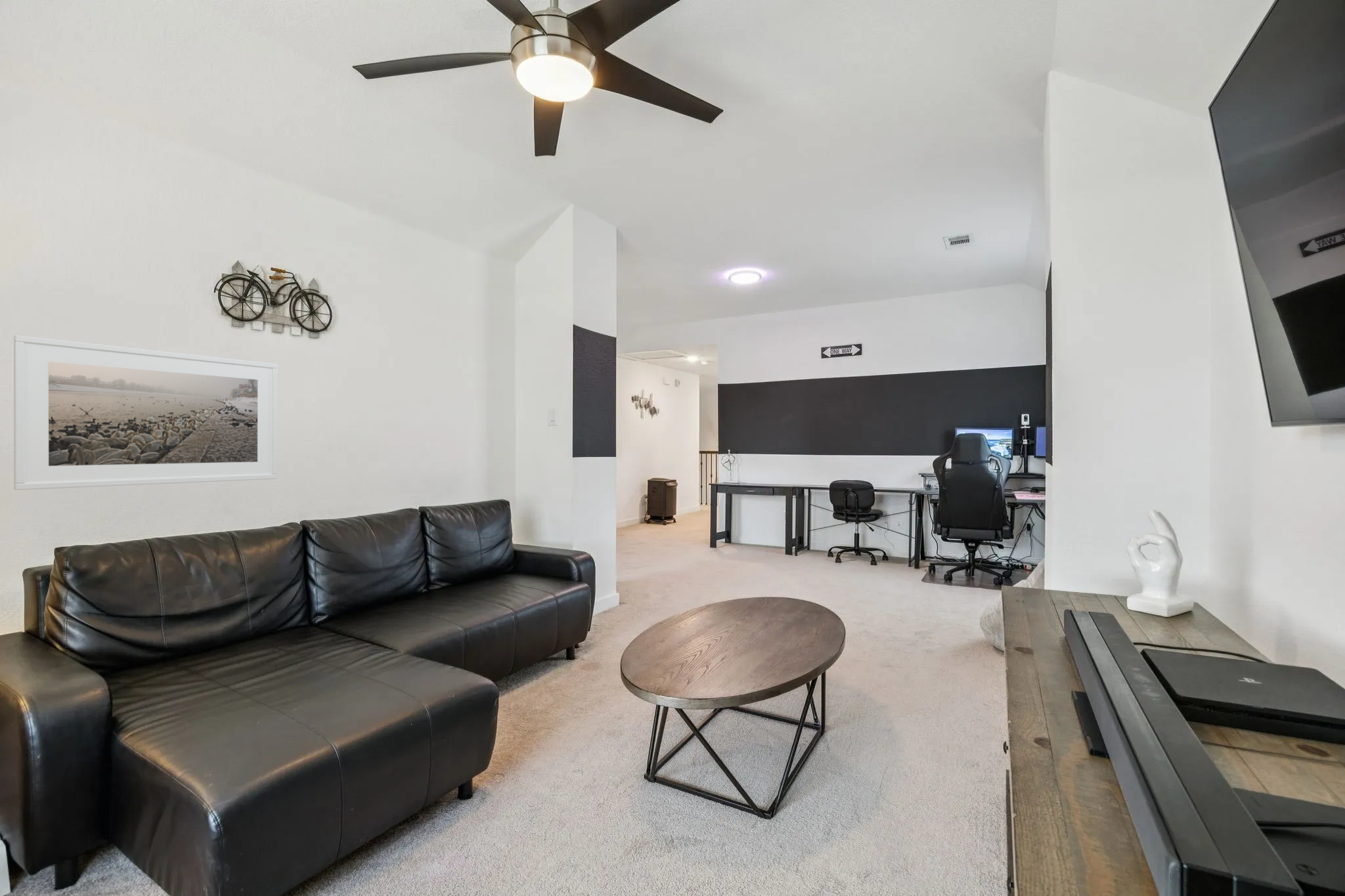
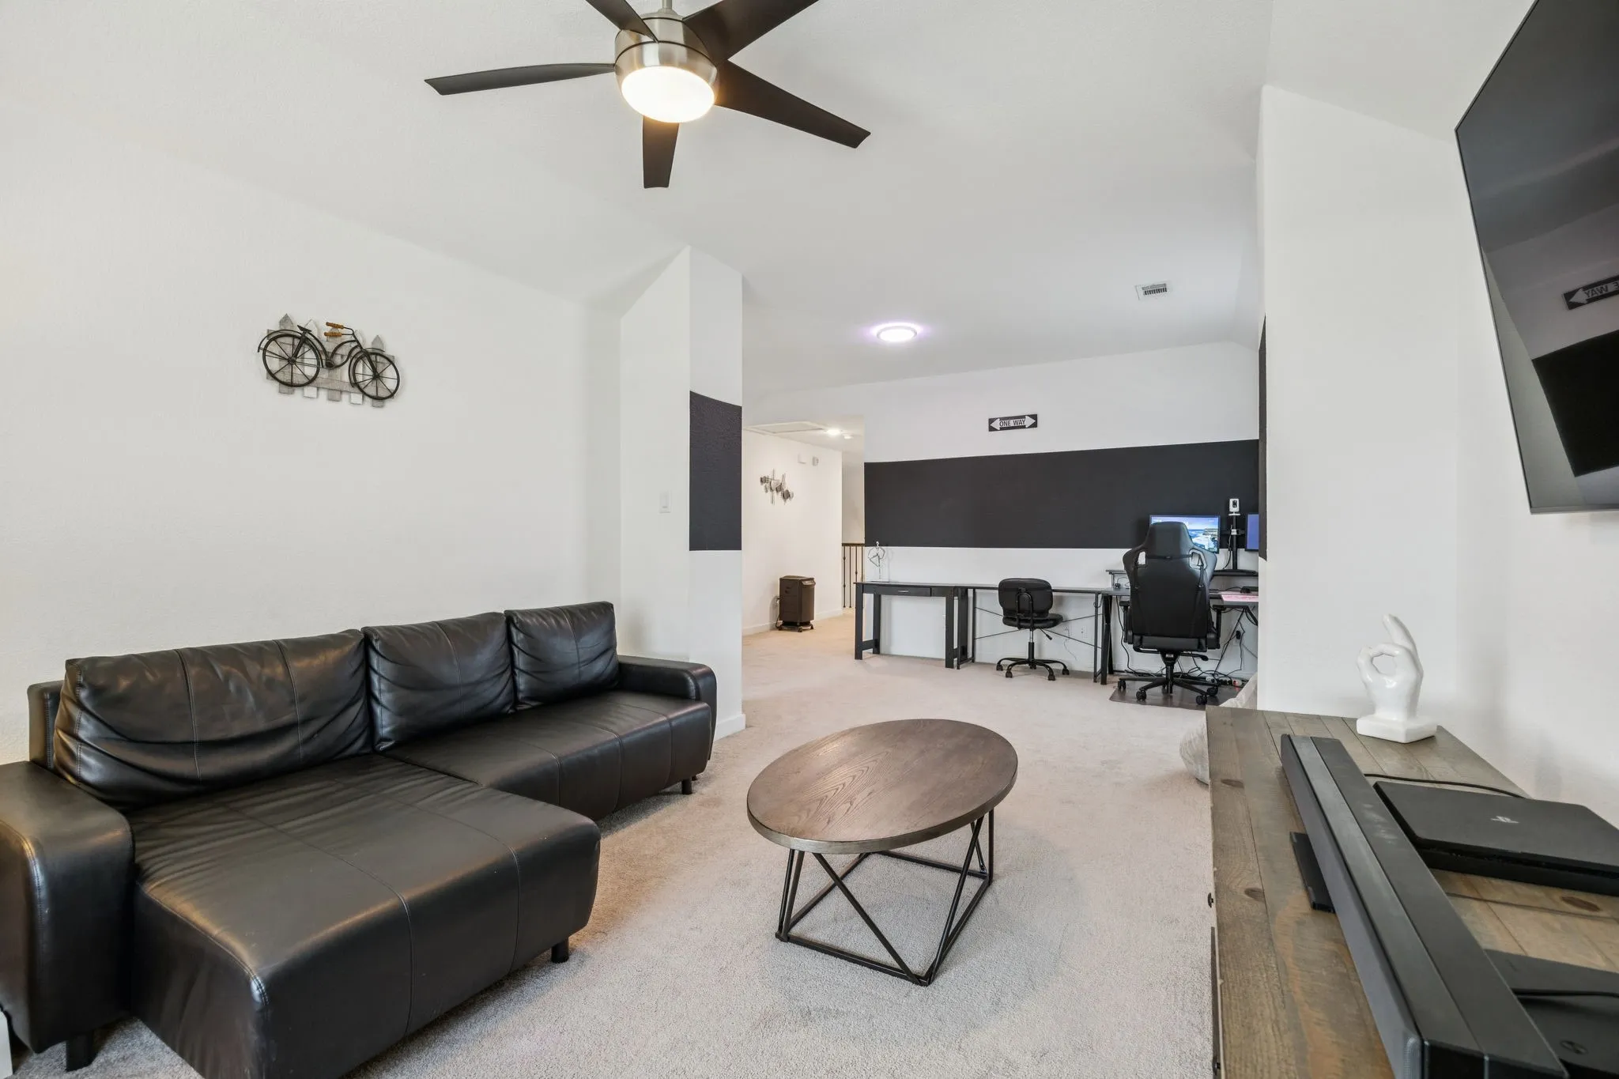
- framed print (165, 417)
